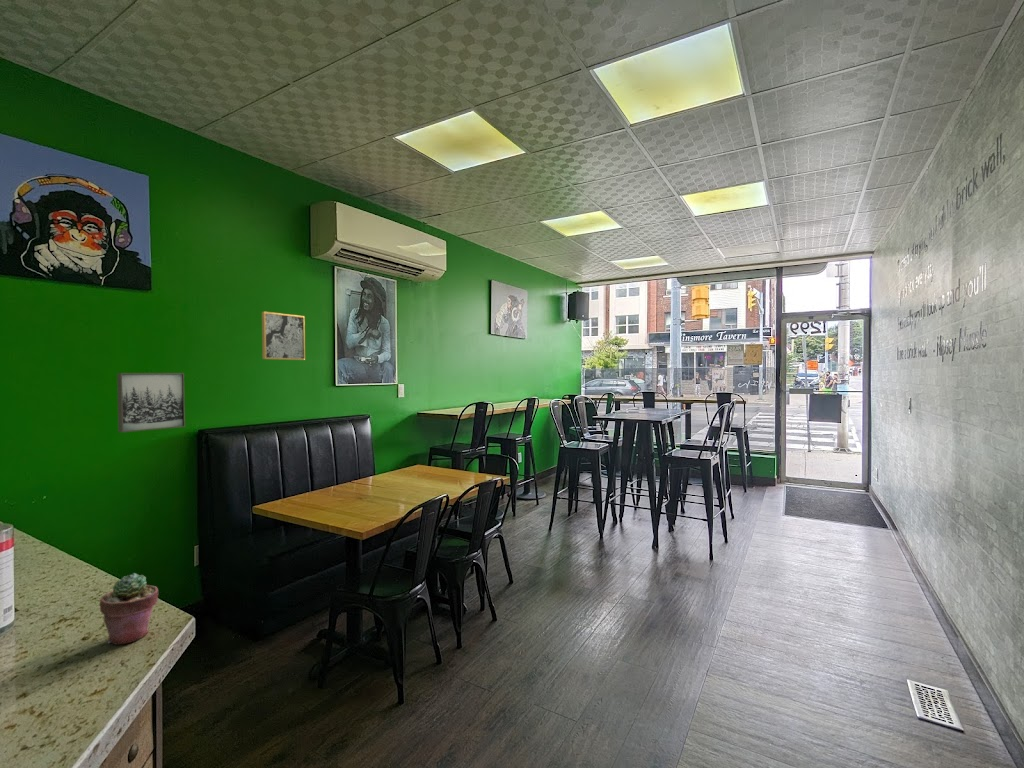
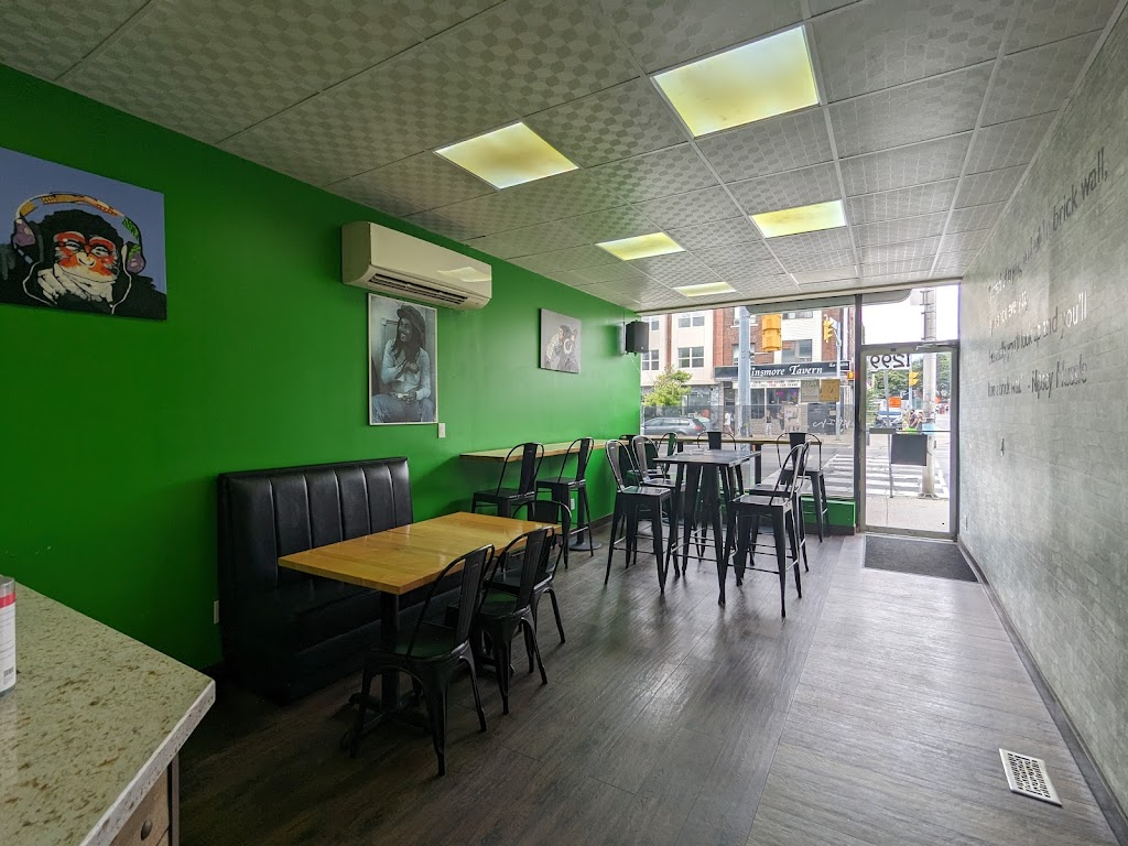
- potted succulent (129, 605)
- wall art (152, 401)
- wall art (284, 336)
